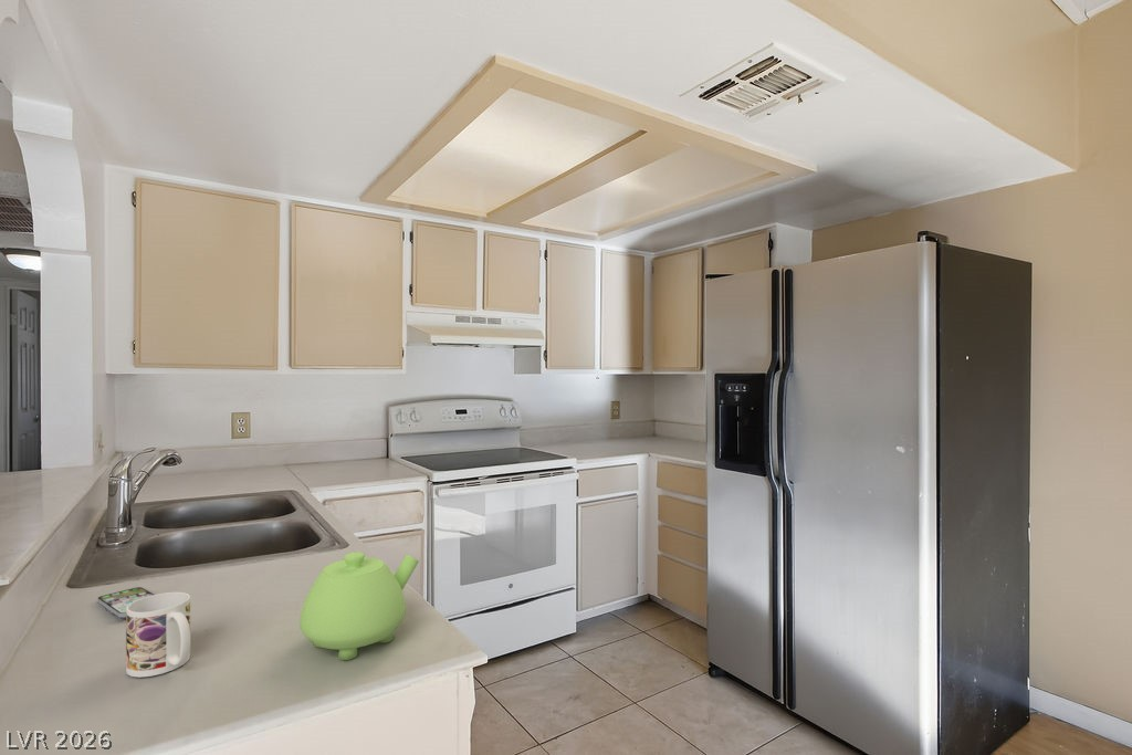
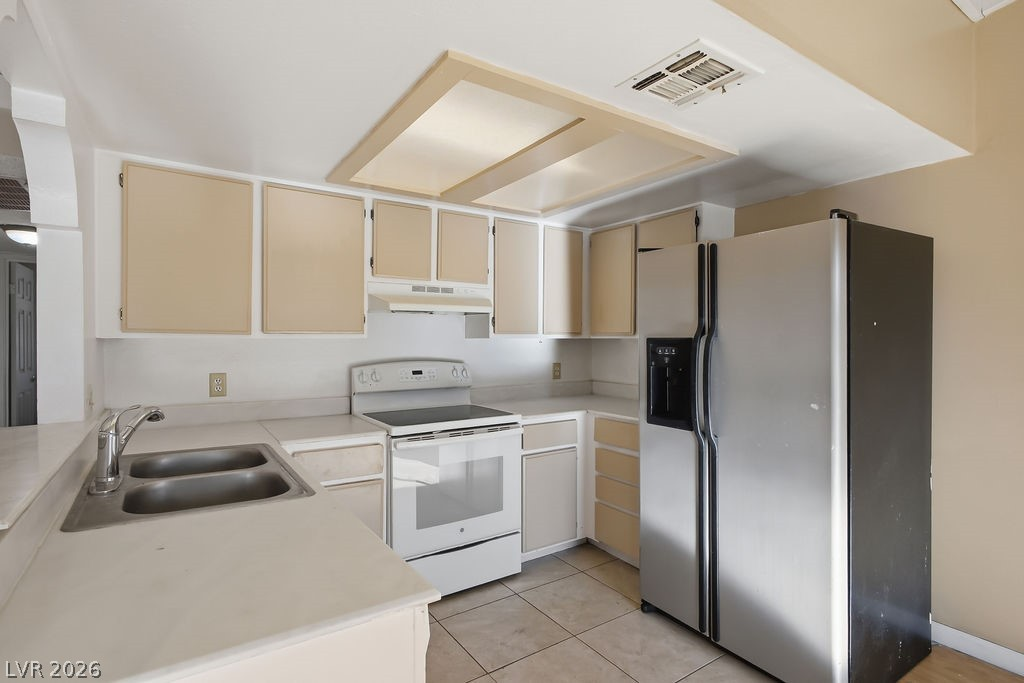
- smartphone (130, 601)
- teapot (366, 593)
- mug (165, 635)
